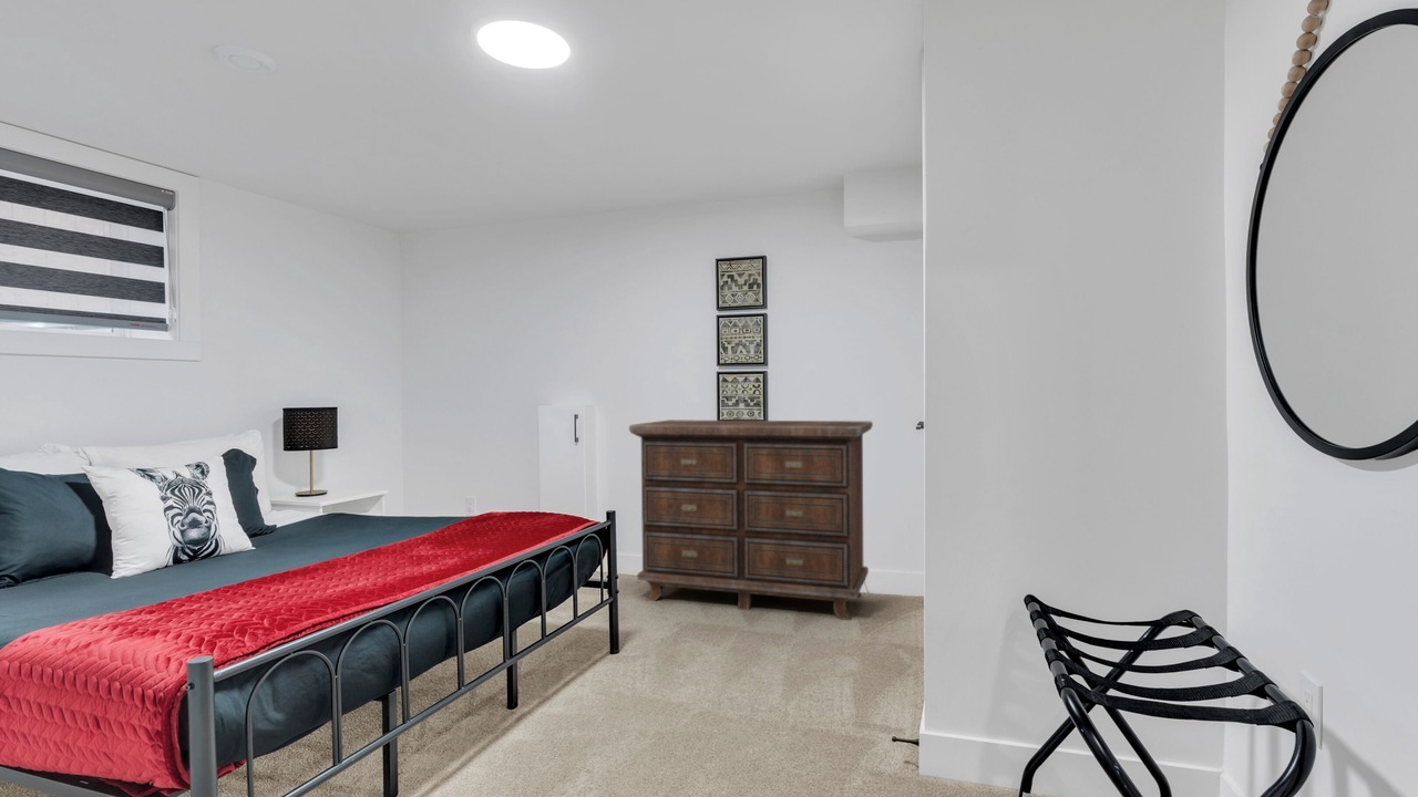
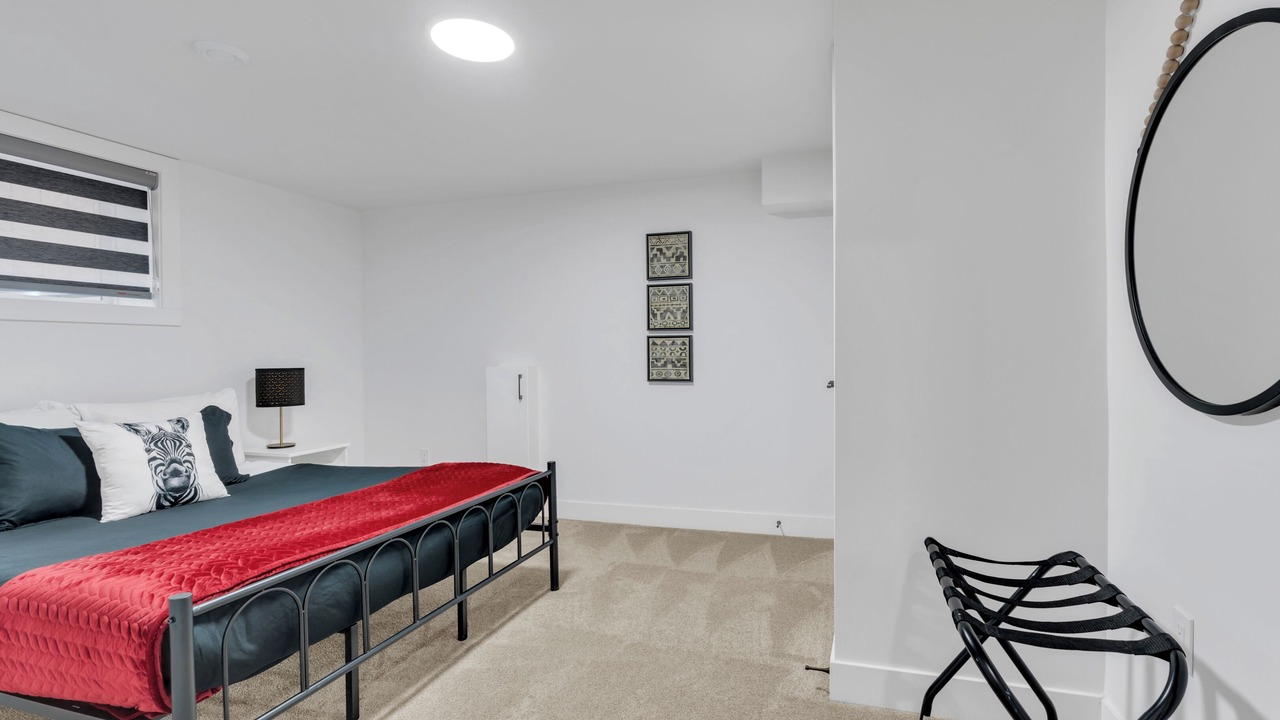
- dresser (753, 510)
